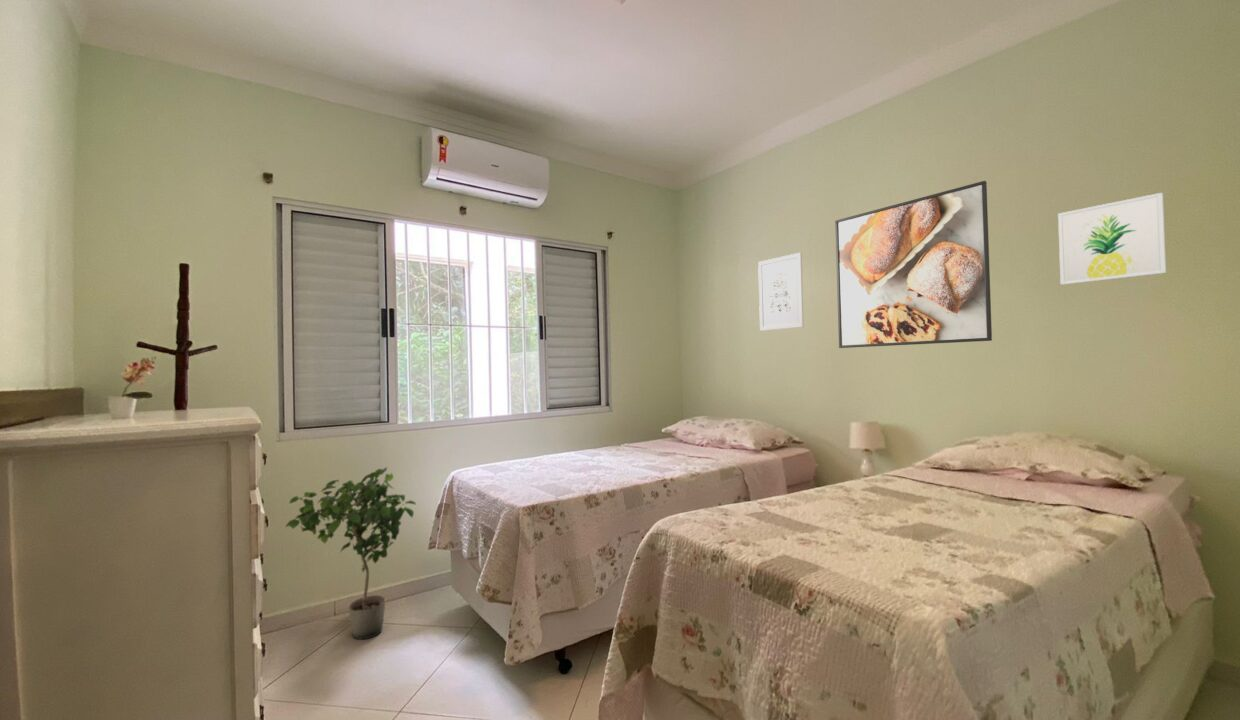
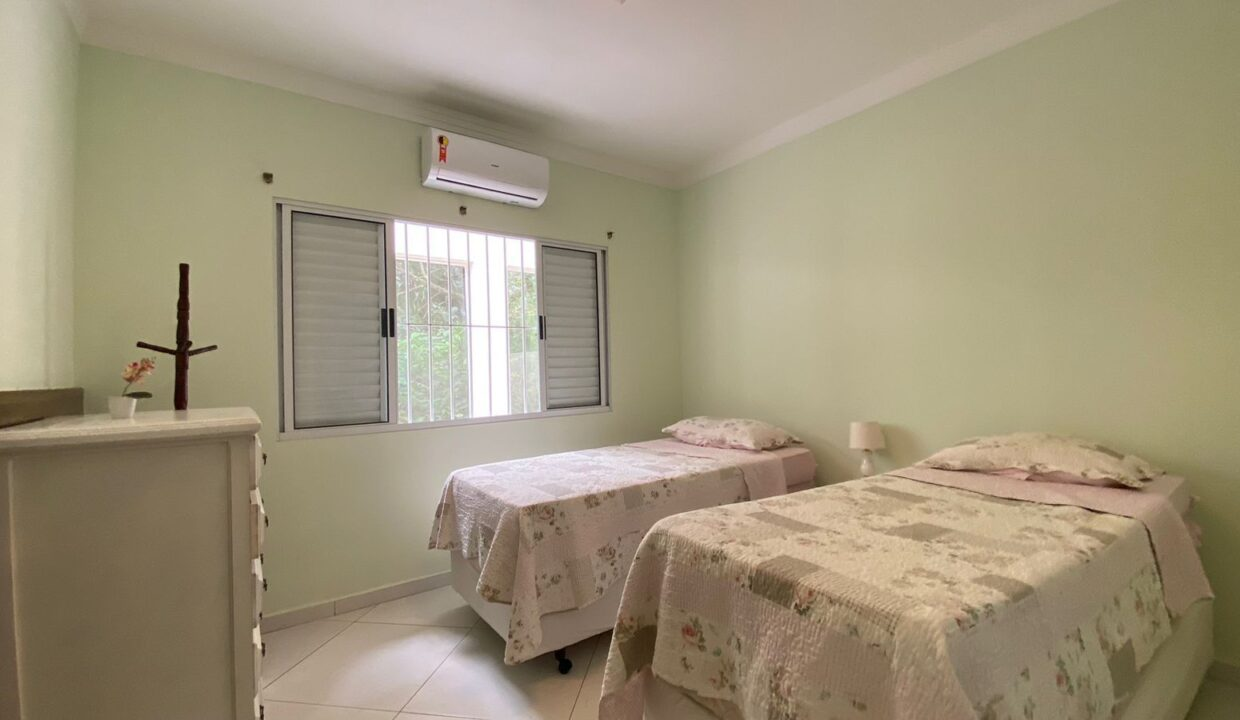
- potted plant (359, 554)
- wall art (780, 293)
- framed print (904, 273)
- wall art (1108, 241)
